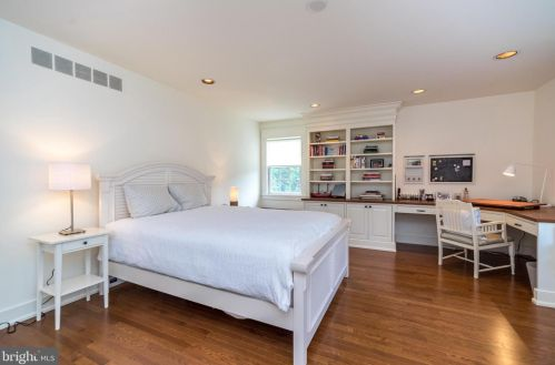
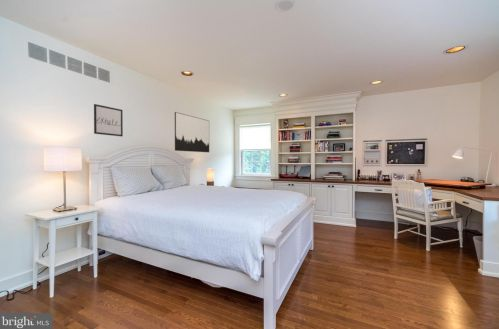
+ wall art (193, 134)
+ wall art (109, 121)
